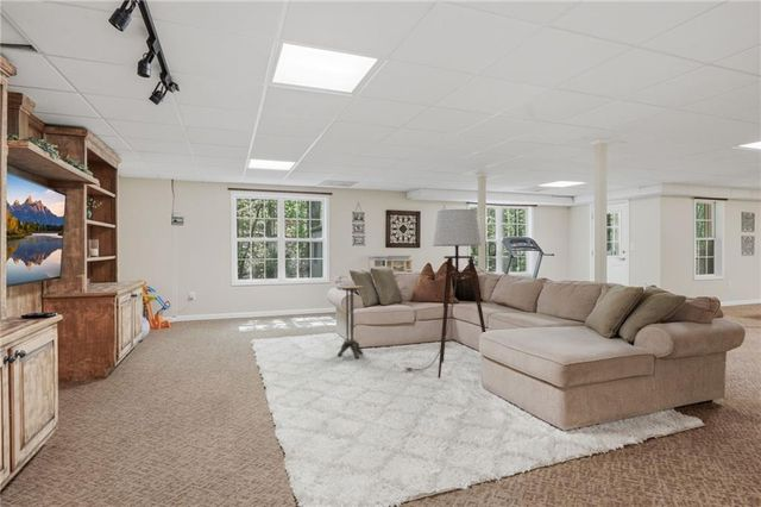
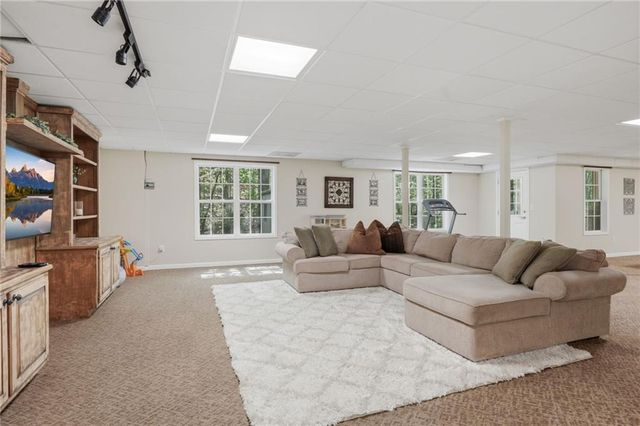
- side table (351, 320)
- floor lamp (446, 290)
